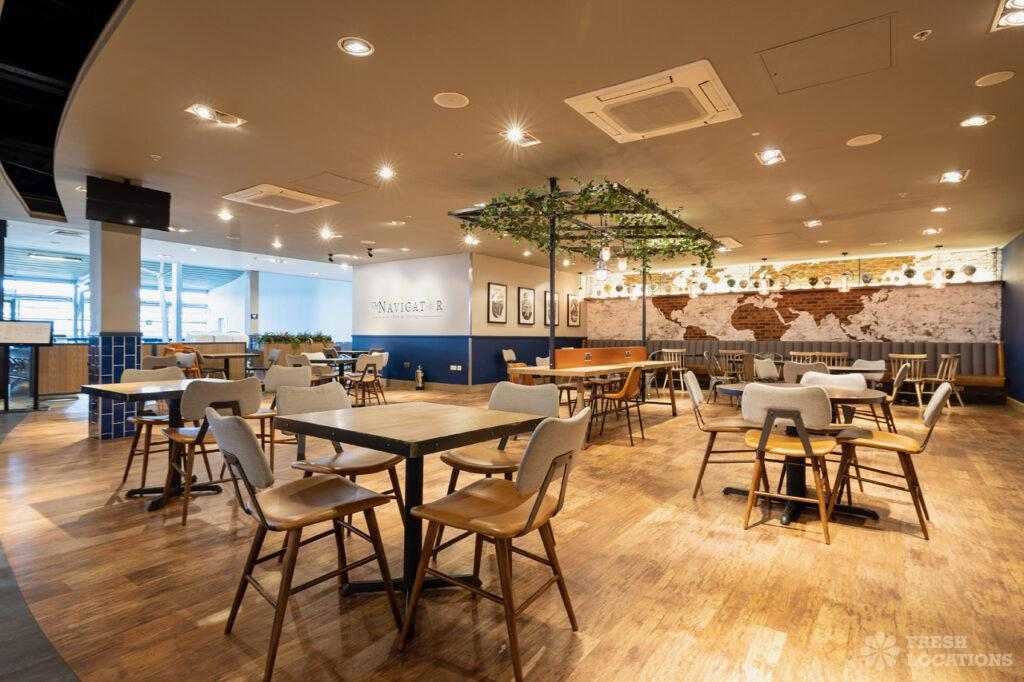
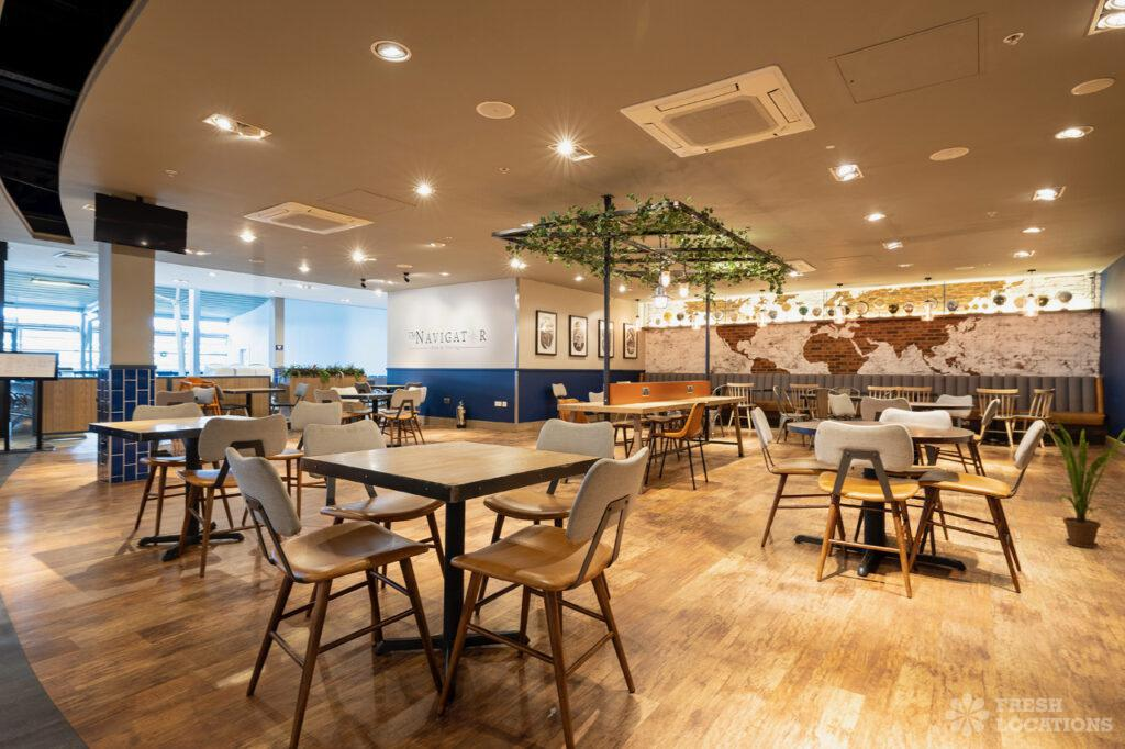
+ house plant (1072, 478)
